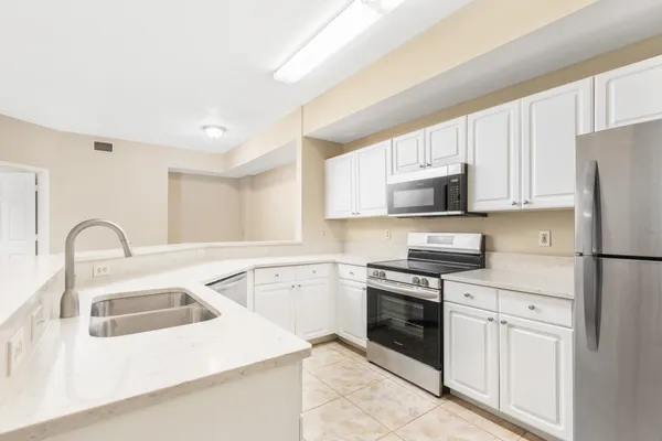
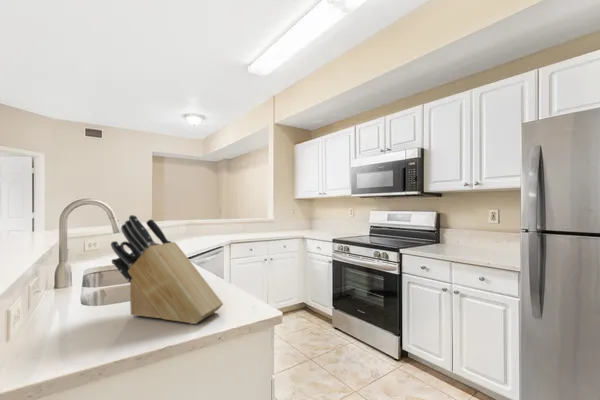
+ knife block (165, 263)
